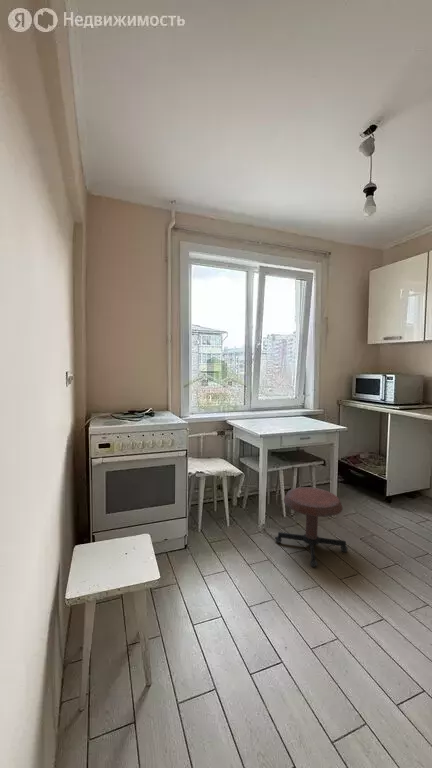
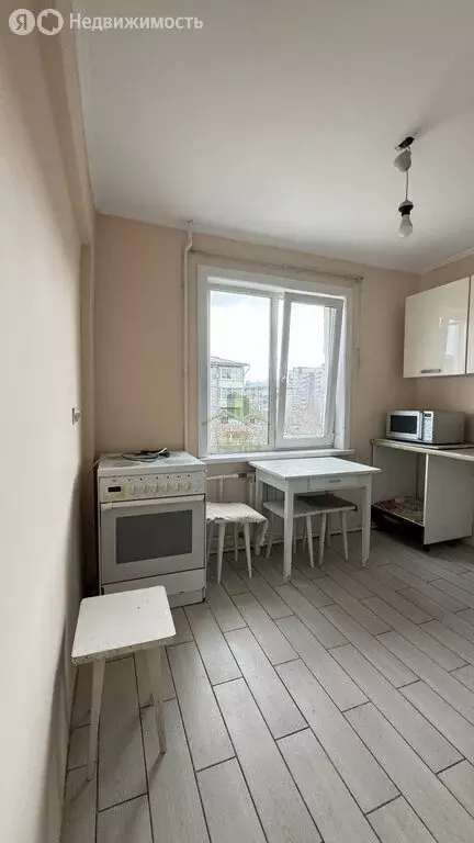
- stool (311, 521)
